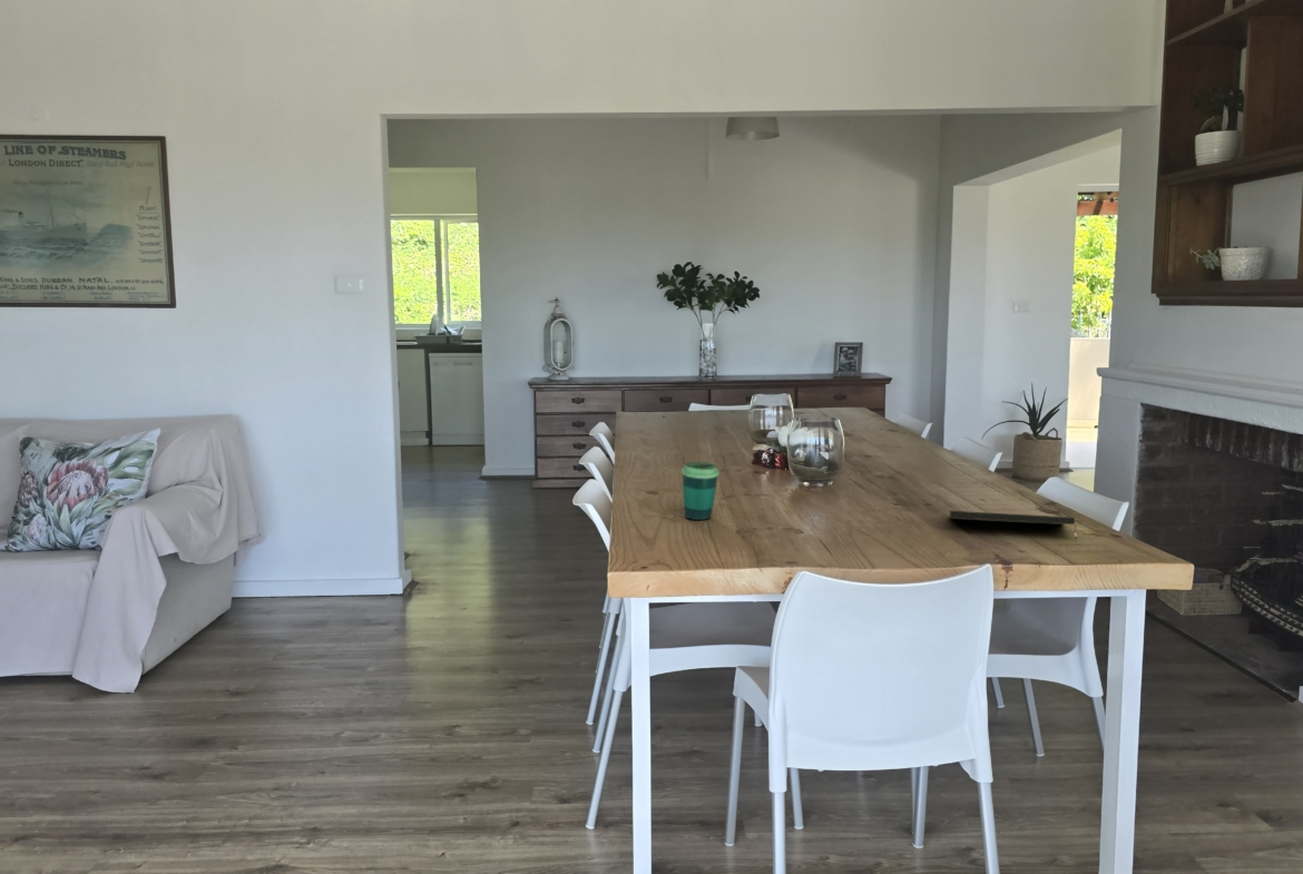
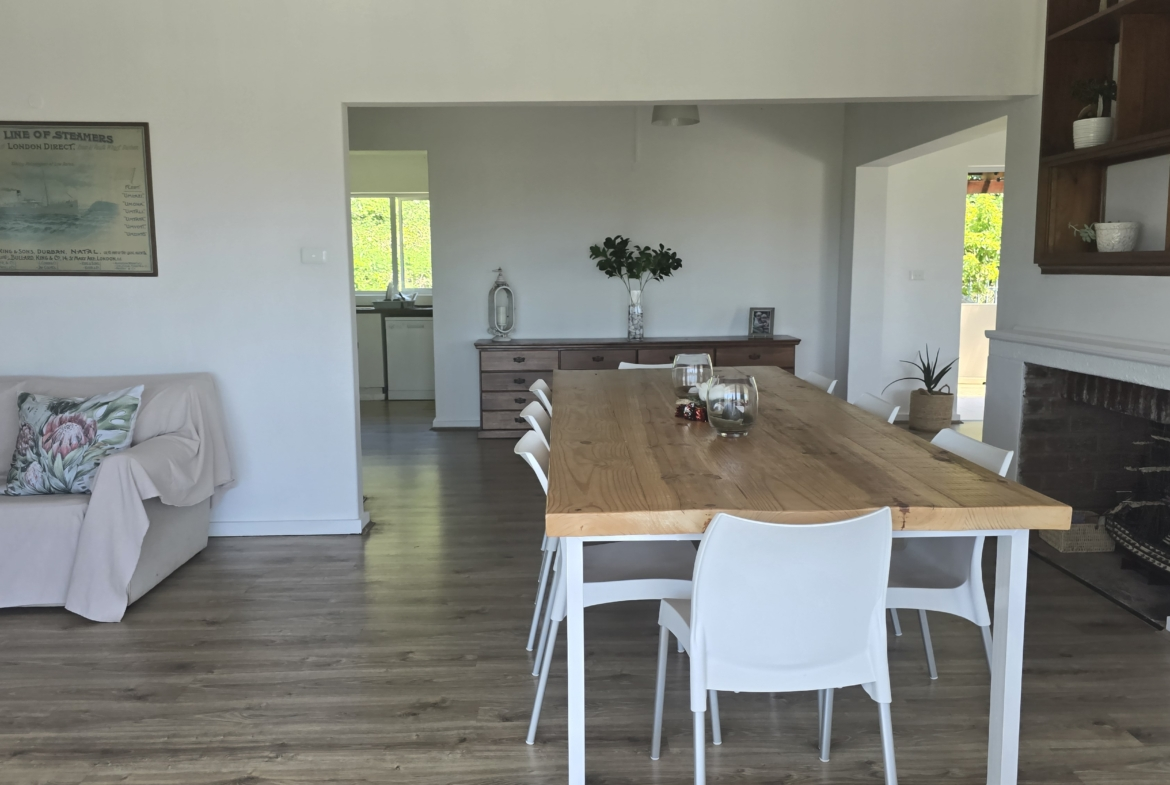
- cup (699, 491)
- notepad (1007, 517)
